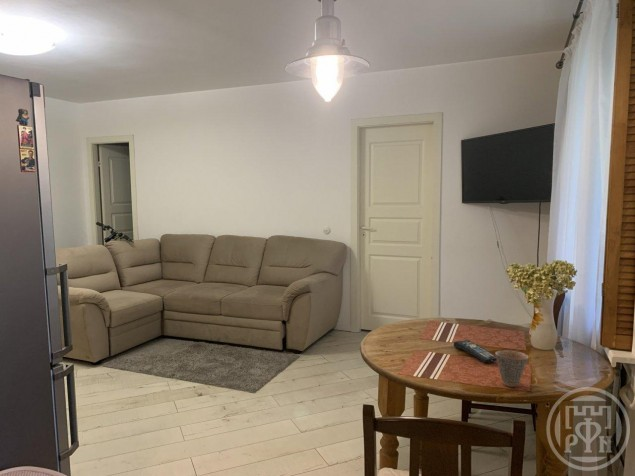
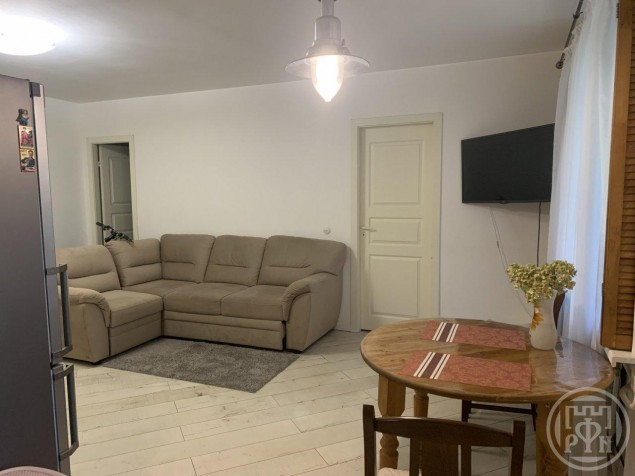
- remote control (474, 350)
- cup (511, 368)
